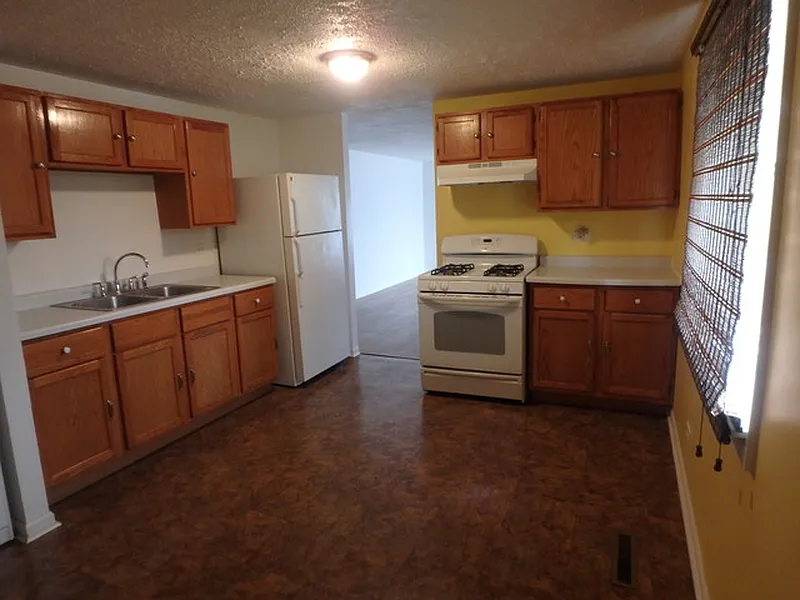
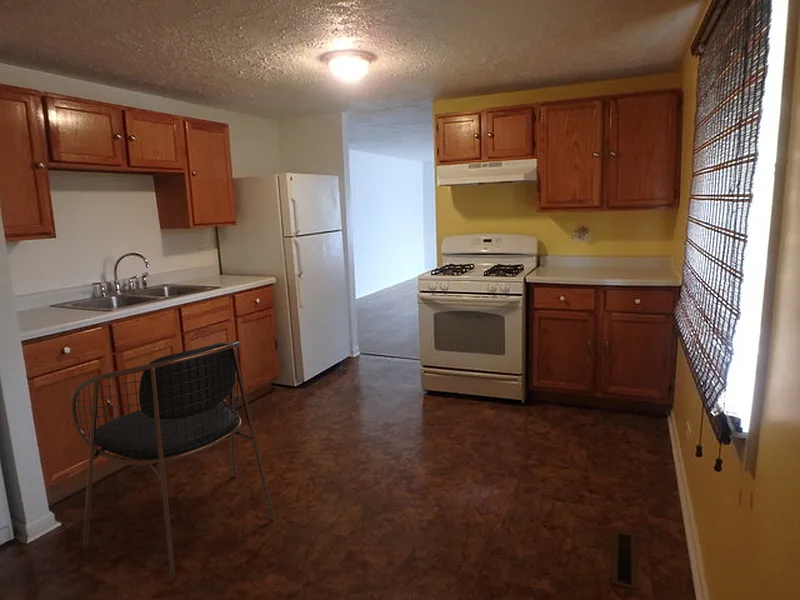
+ dining chair (177, 434)
